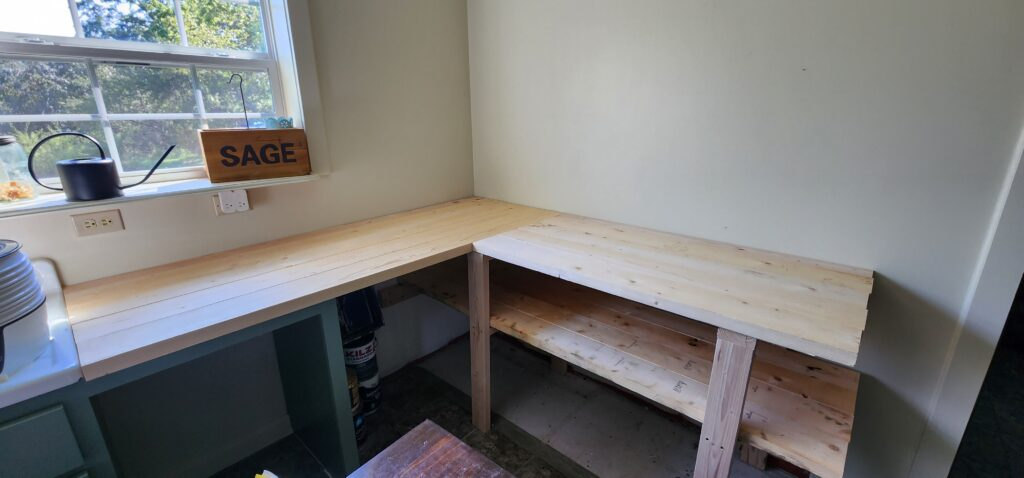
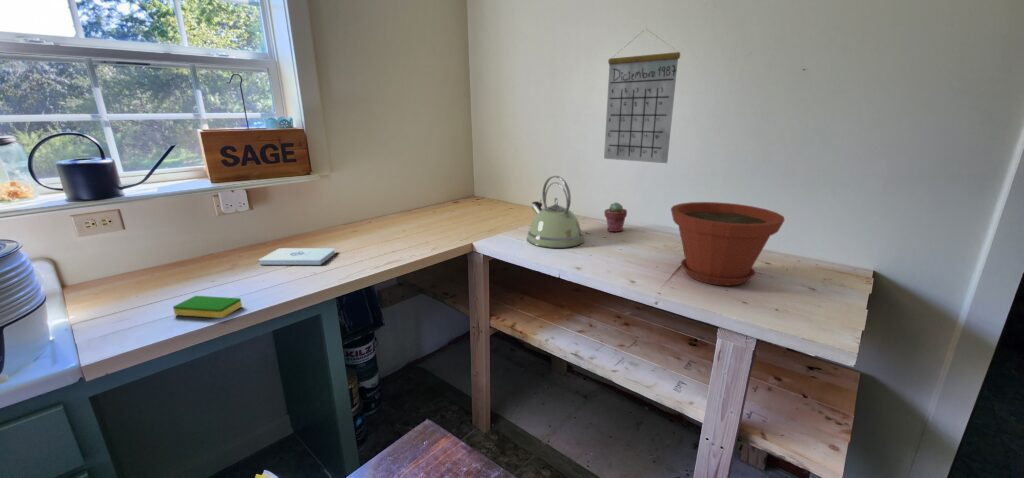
+ dish sponge (208, 306)
+ plant pot (720, 244)
+ potted succulent (615, 216)
+ notepad (299, 256)
+ calendar (639, 97)
+ kettle (553, 207)
